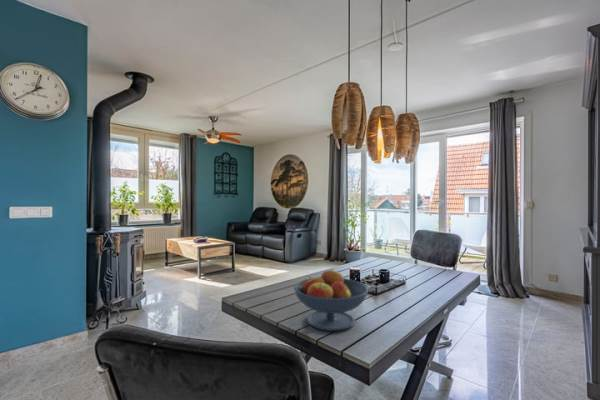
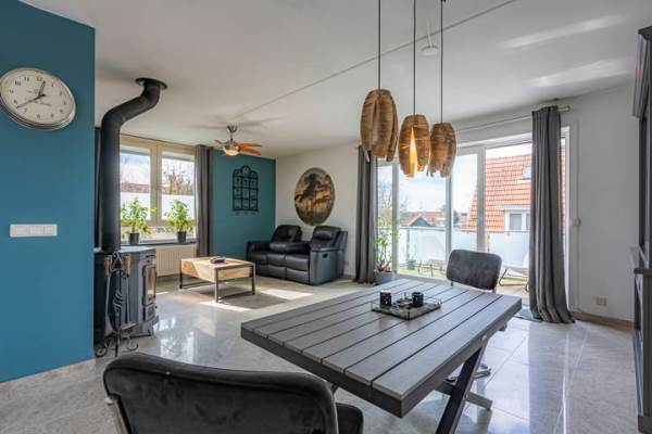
- fruit bowl (330, 297)
